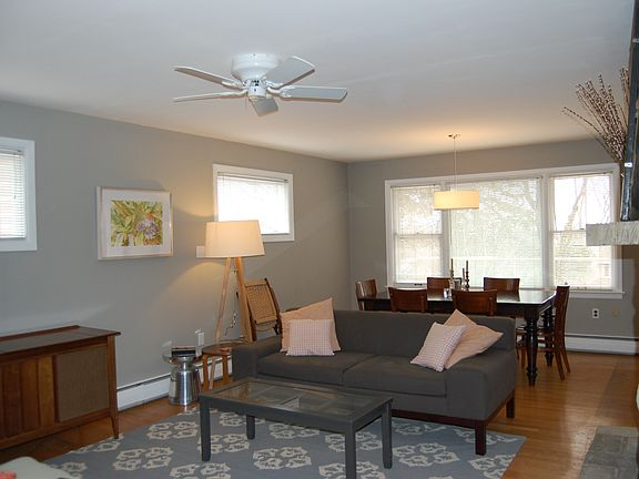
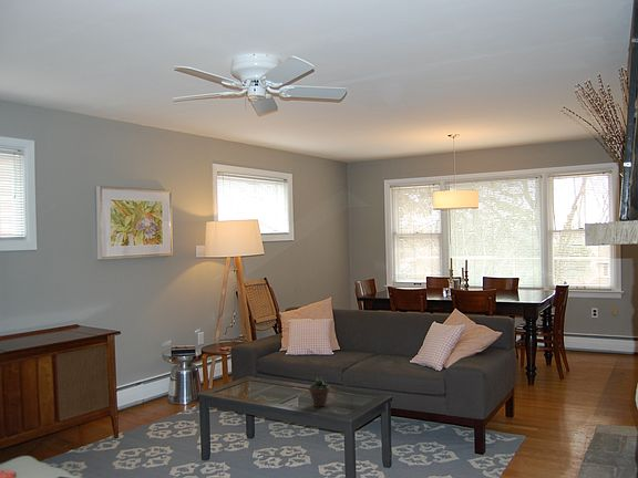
+ succulent plant (319, 387)
